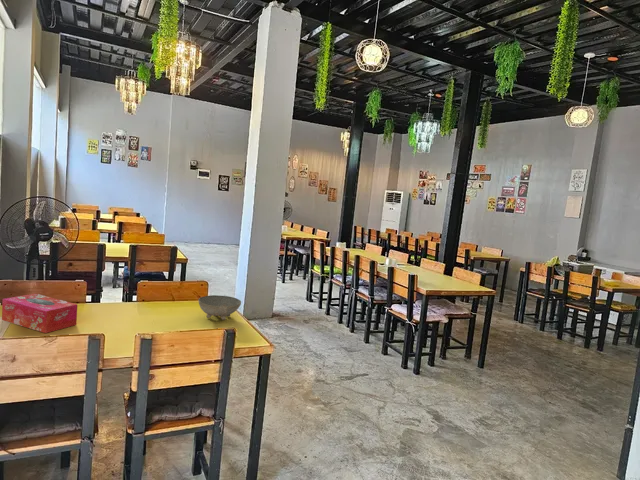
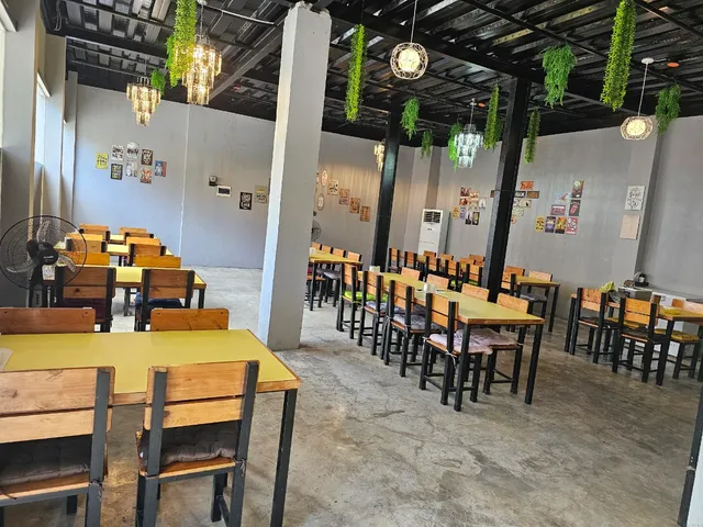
- bowl (219, 309)
- tissue box (39, 312)
